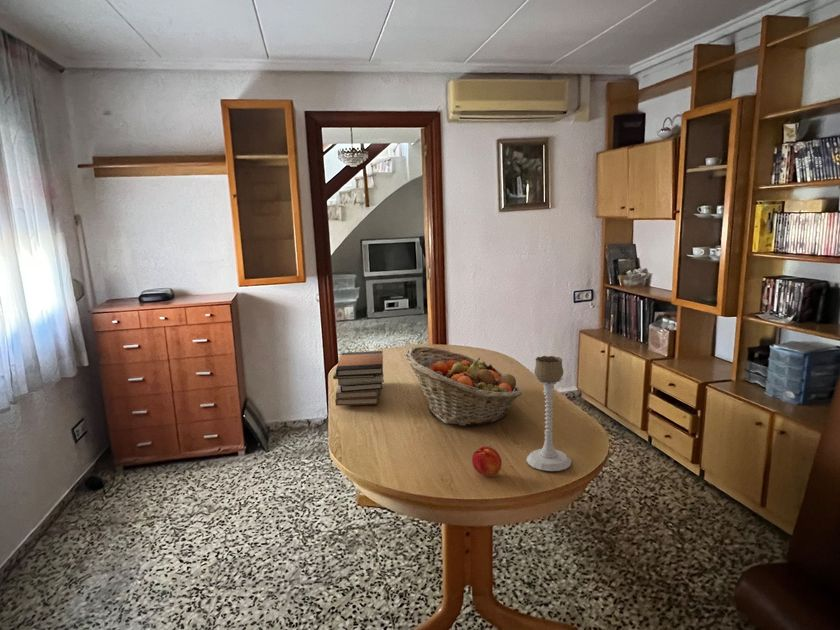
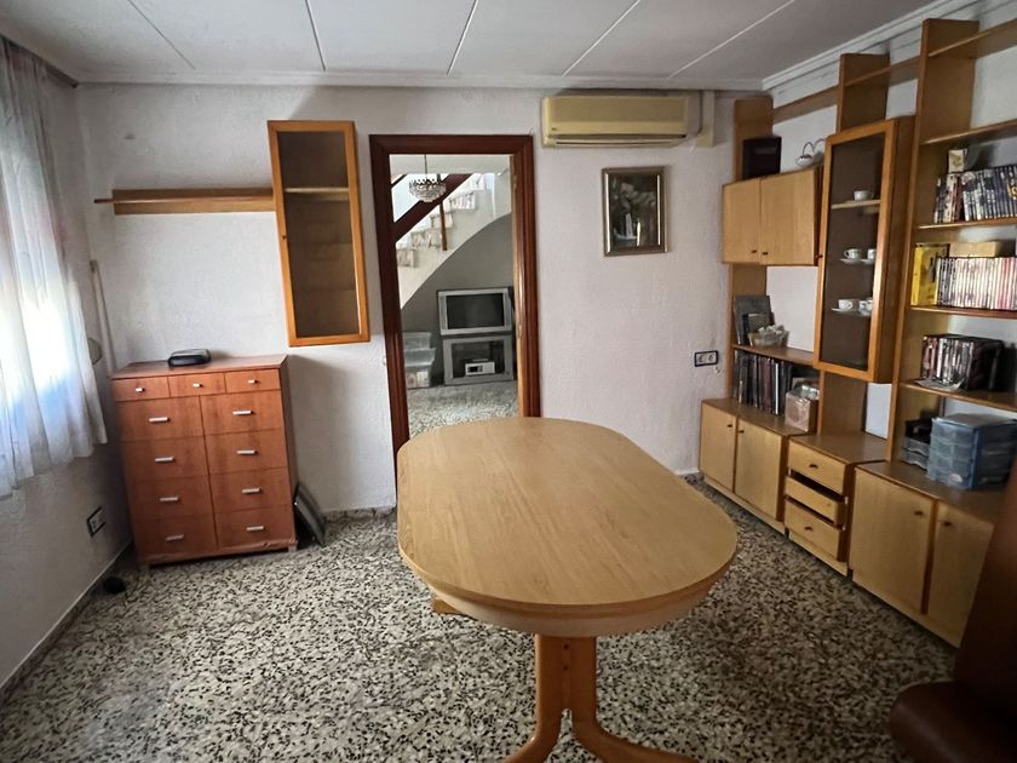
- peach (487, 461)
- candle holder (548, 410)
- fruit basket (461, 380)
- book stack (360, 376)
